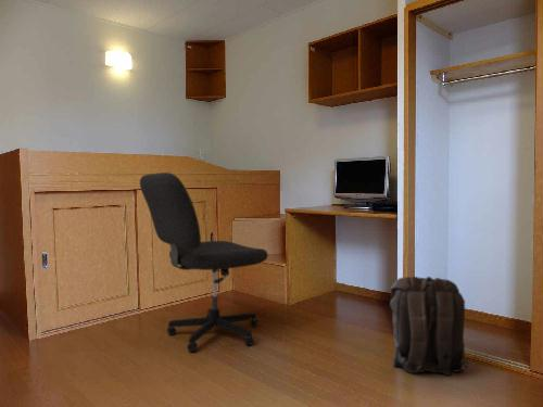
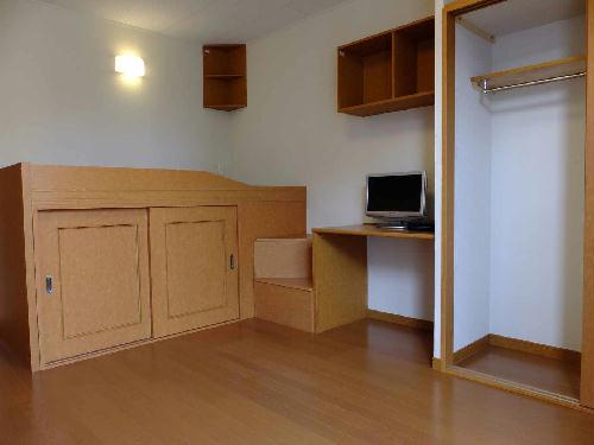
- office chair (210, 255)
- backpack (428, 320)
